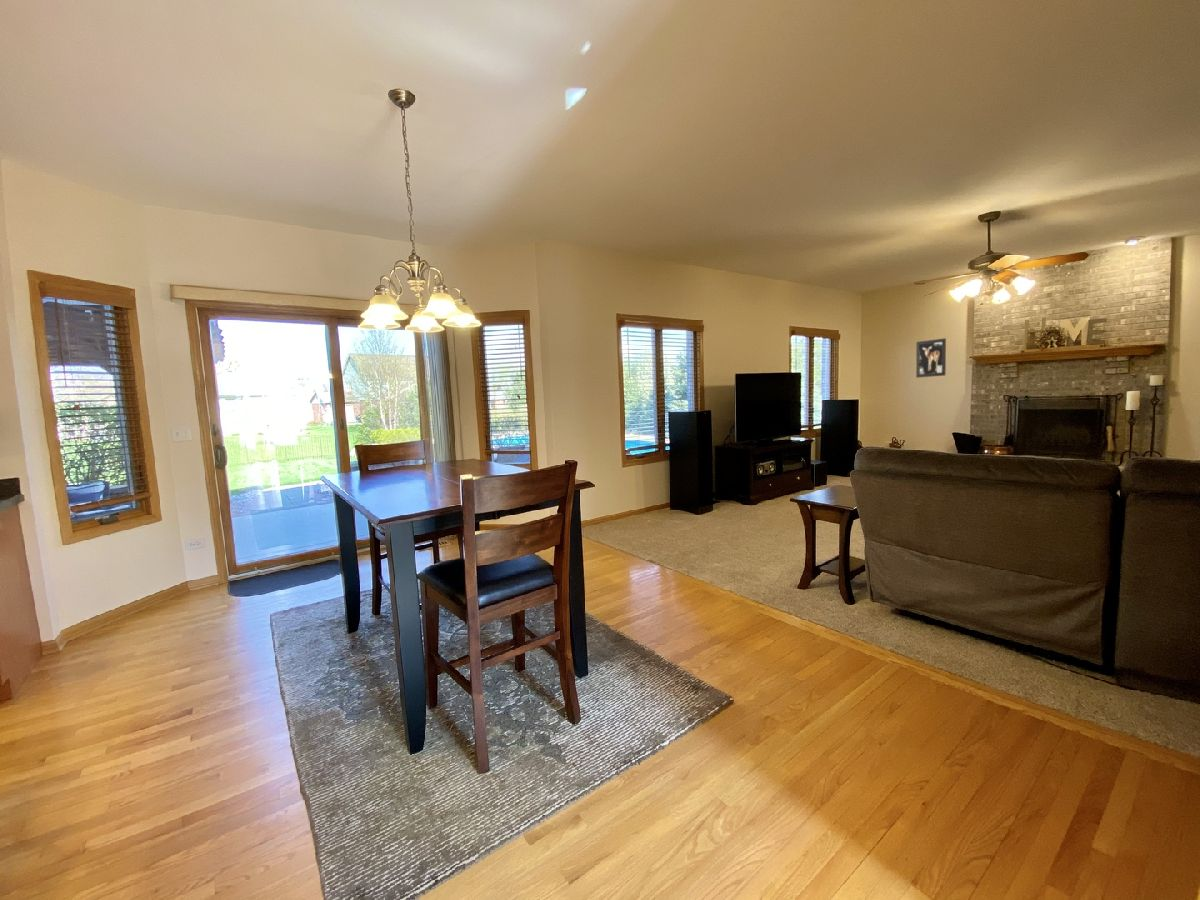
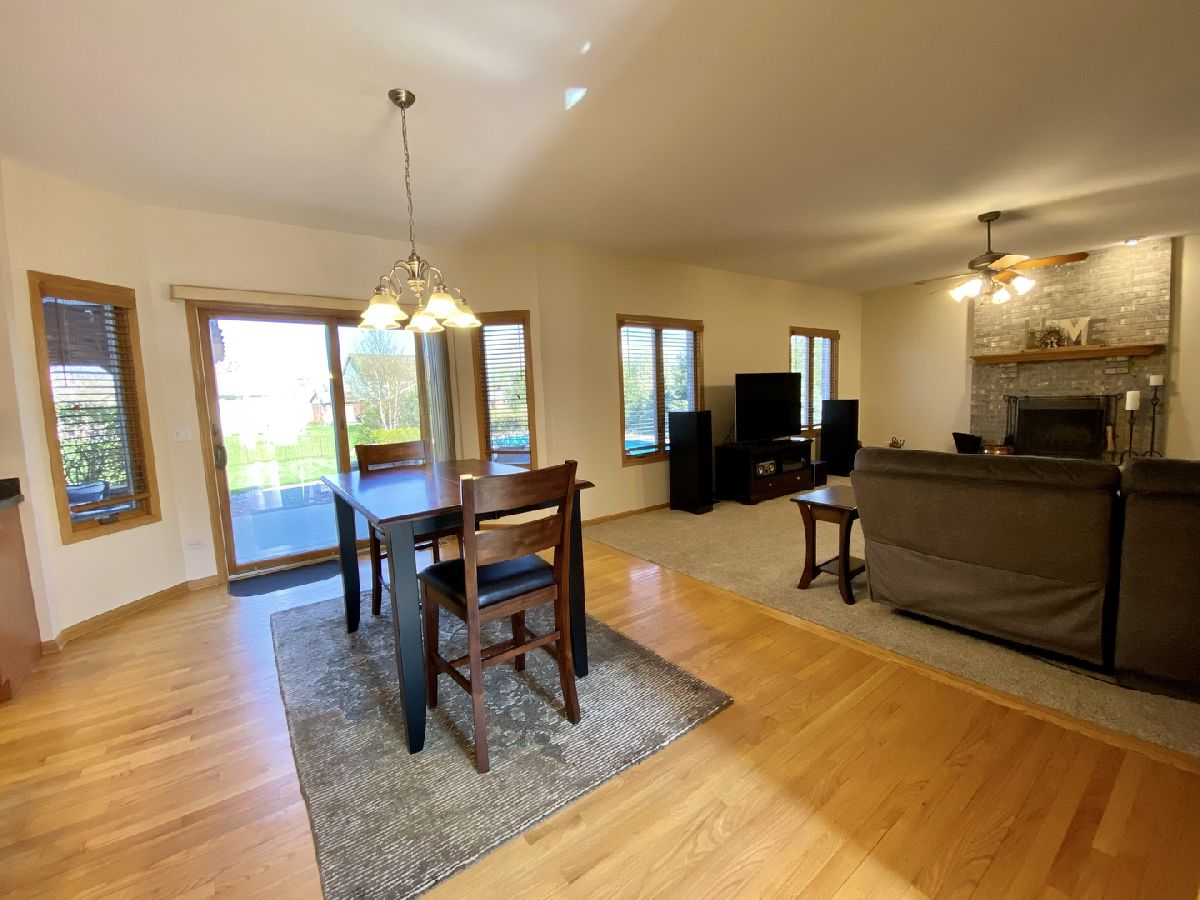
- wall art (930, 358)
